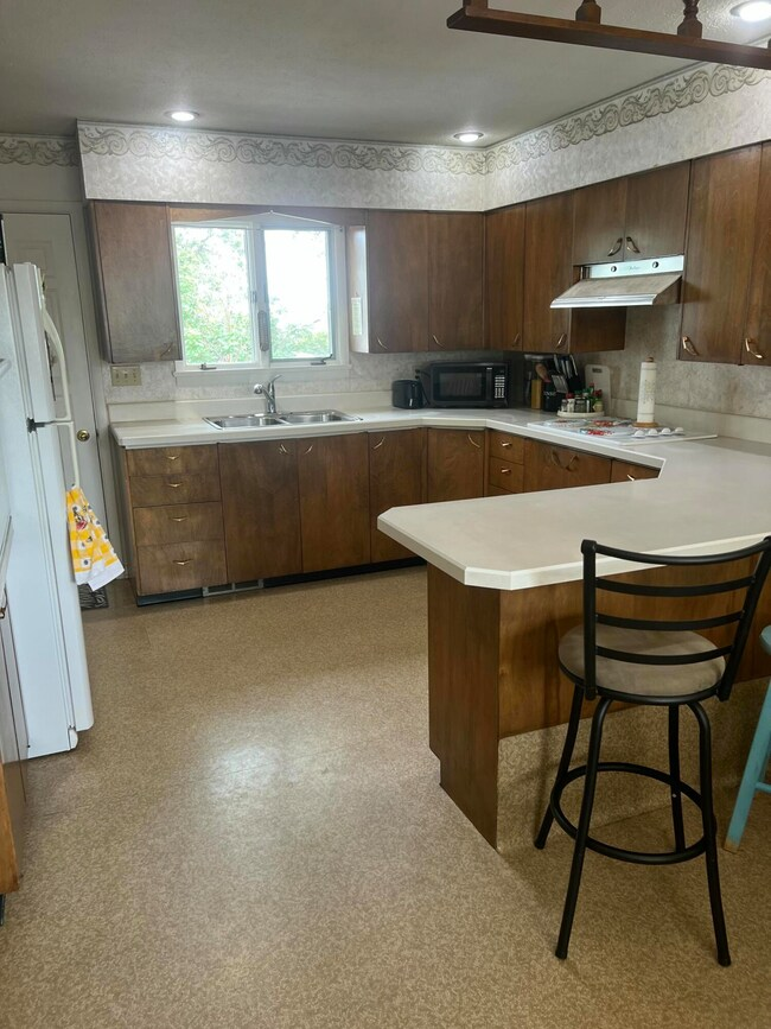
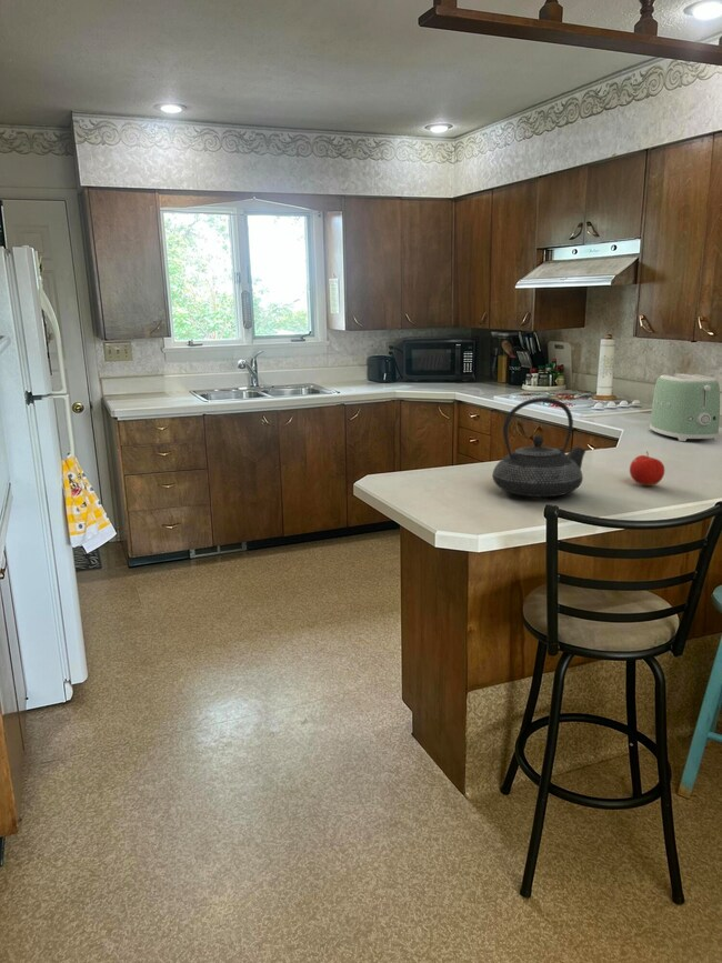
+ fruit (646, 468)
+ toaster (684, 404)
+ teapot (541, 444)
